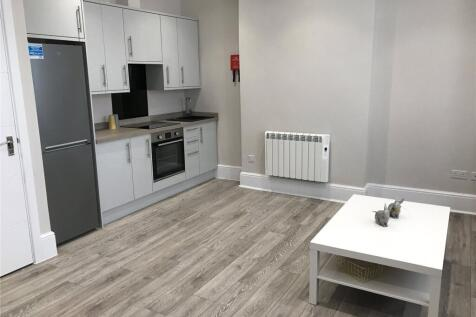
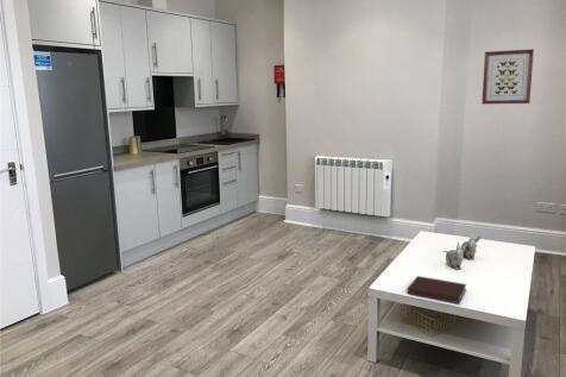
+ wall art (507, 77)
+ notebook (436, 288)
